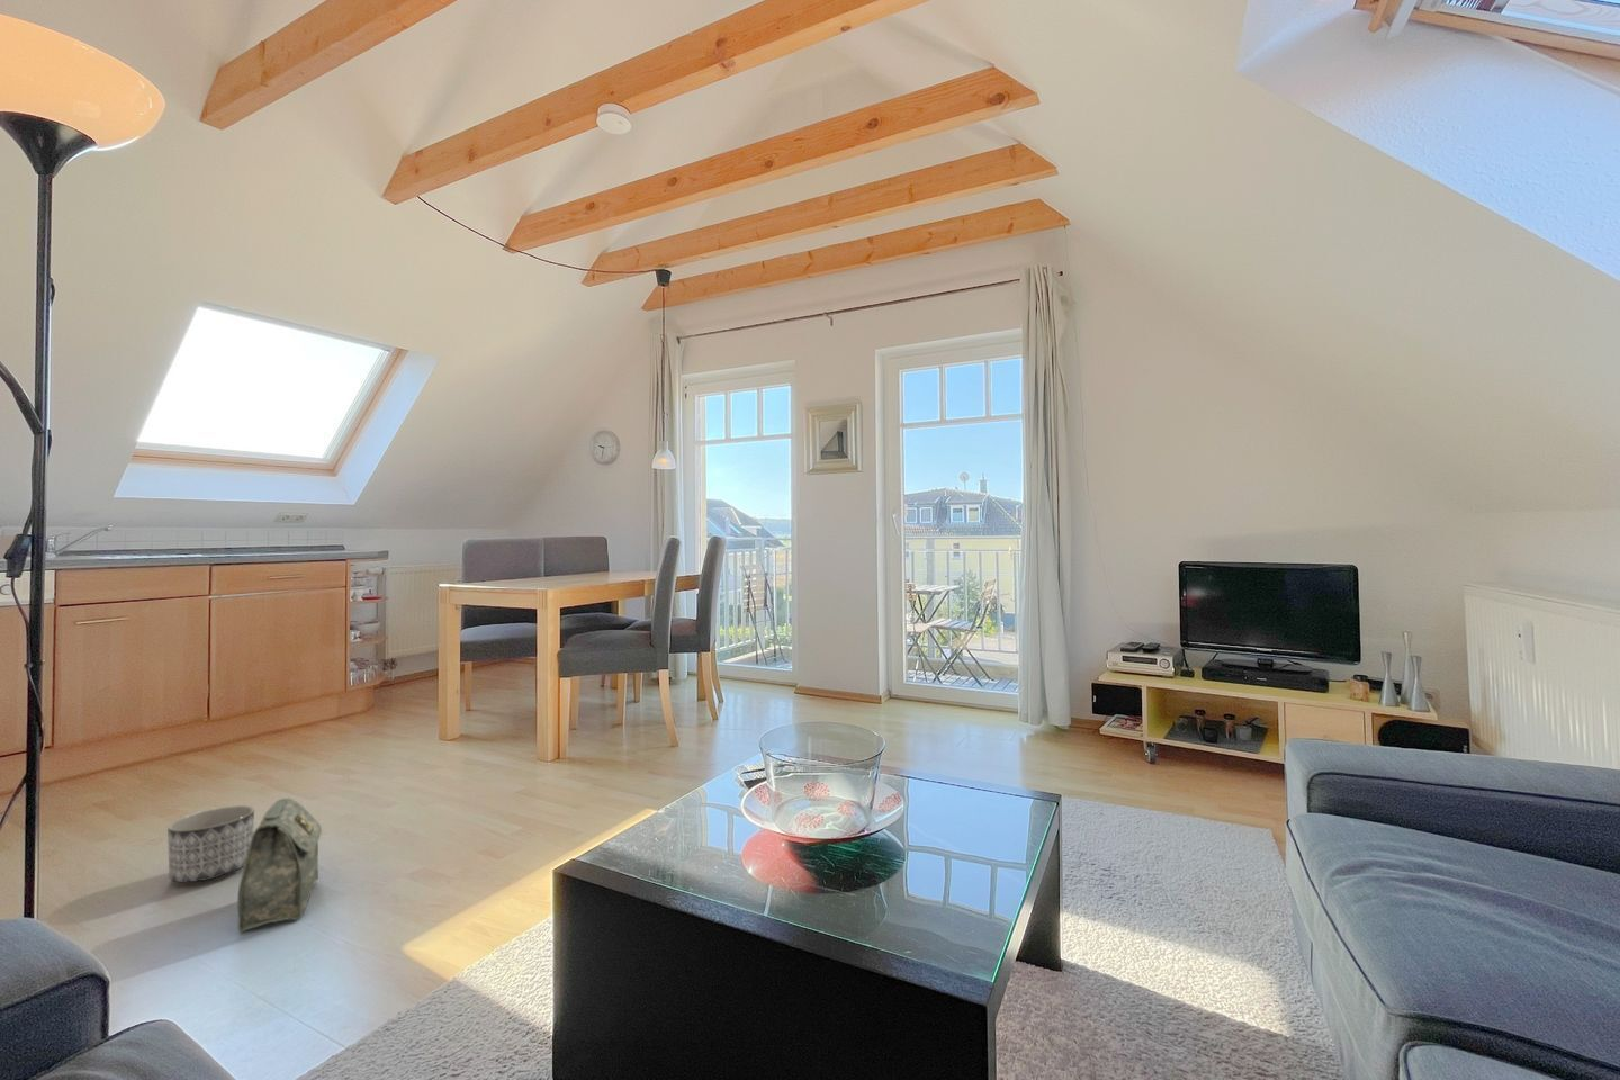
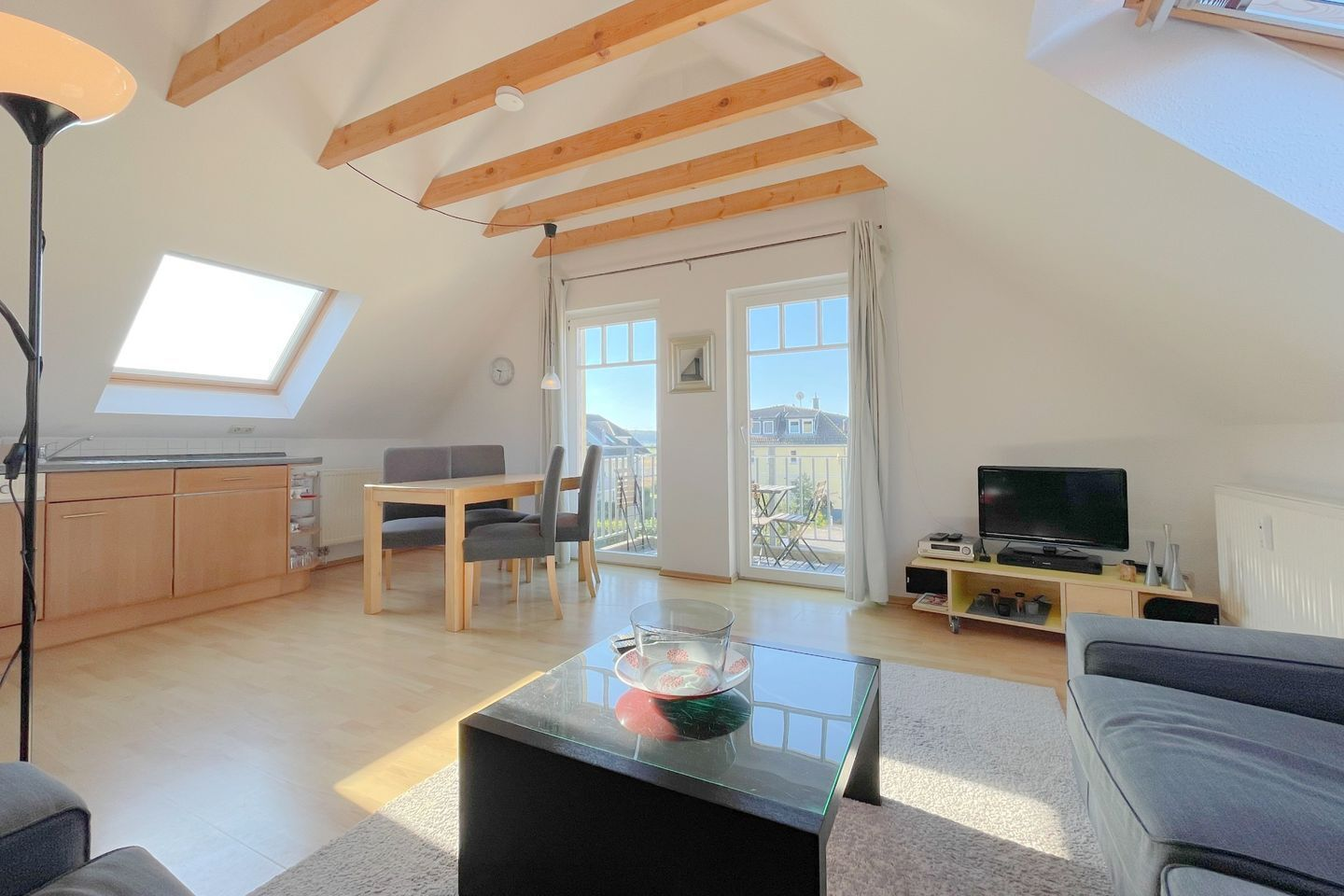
- bag (281, 855)
- planter (211, 845)
